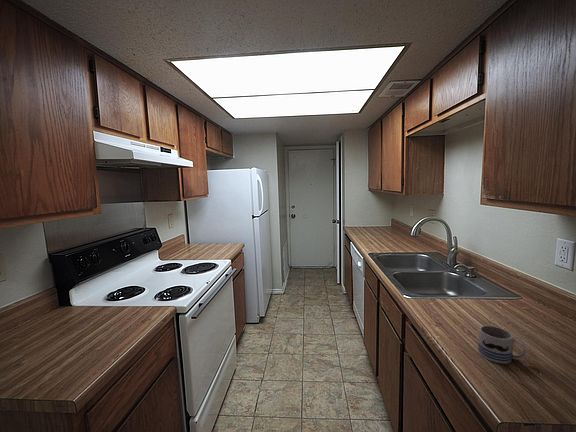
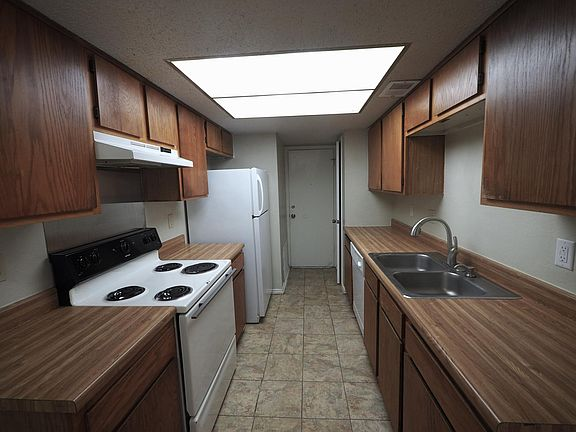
- mug (501, 345)
